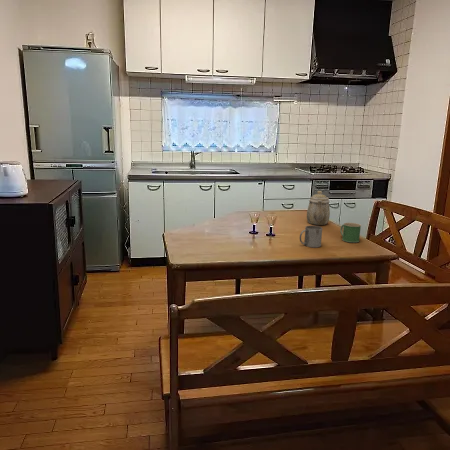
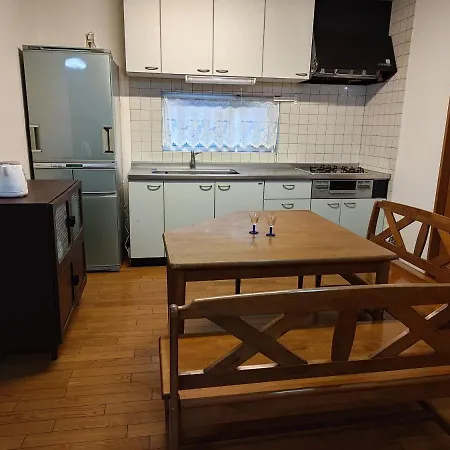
- teapot (318, 207)
- mug (349, 231)
- mug (310, 236)
